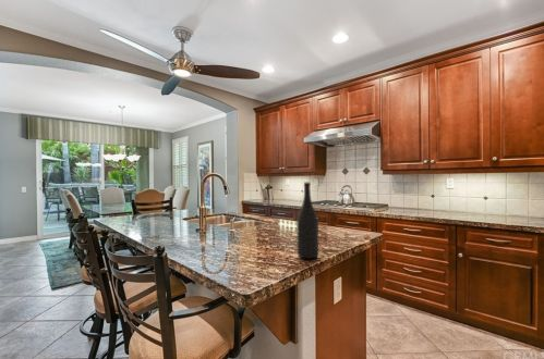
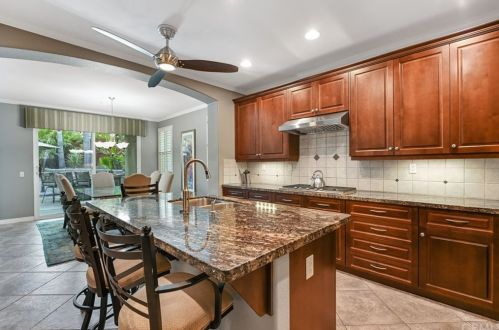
- wine bottle (307, 219)
